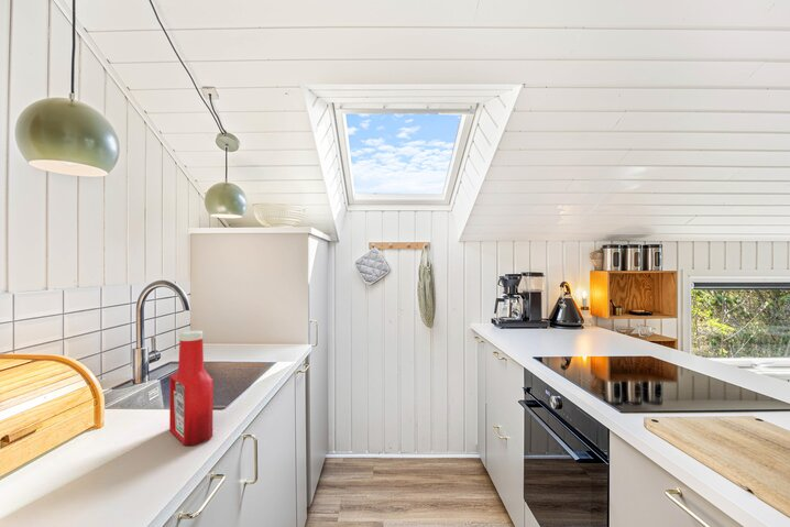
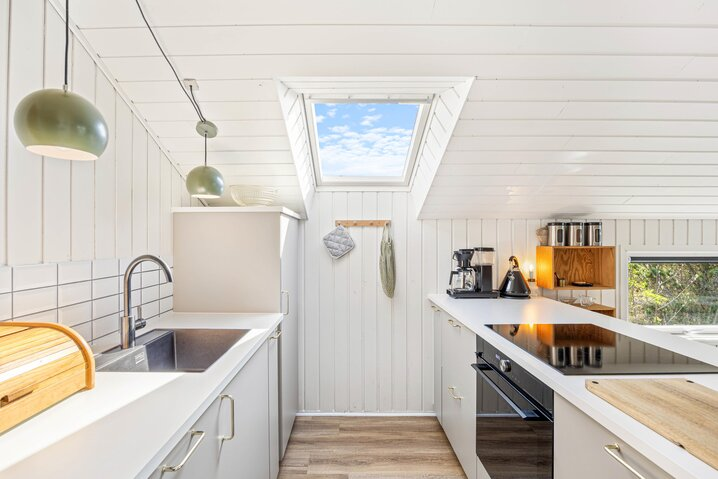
- soap bottle (190, 382)
